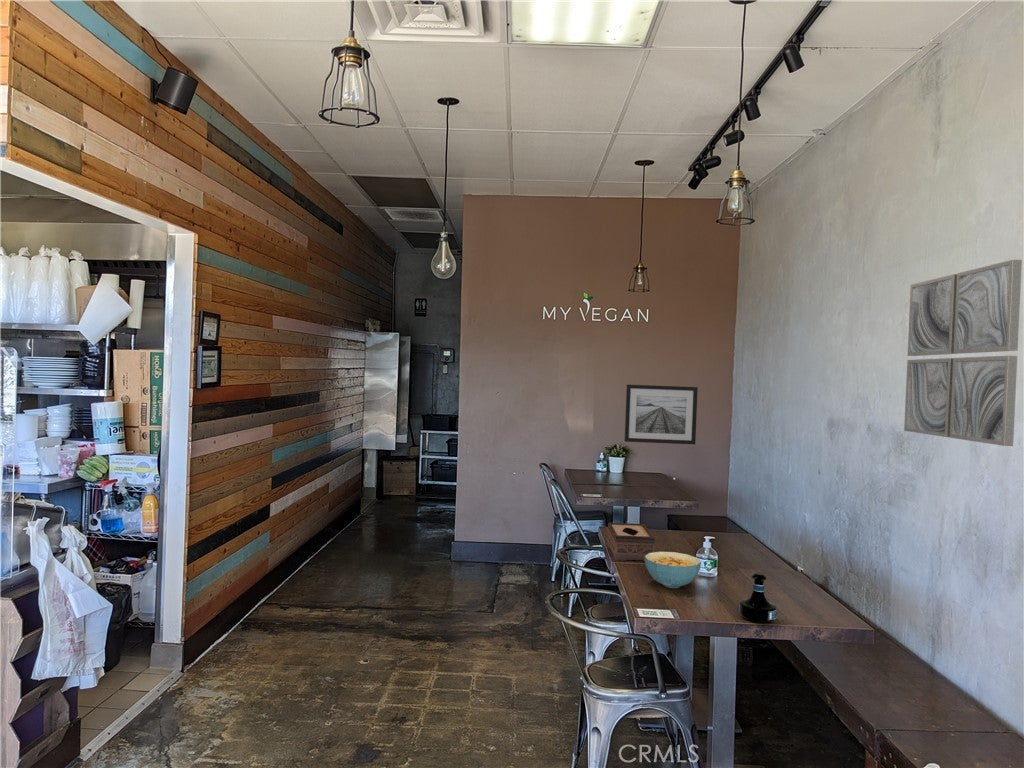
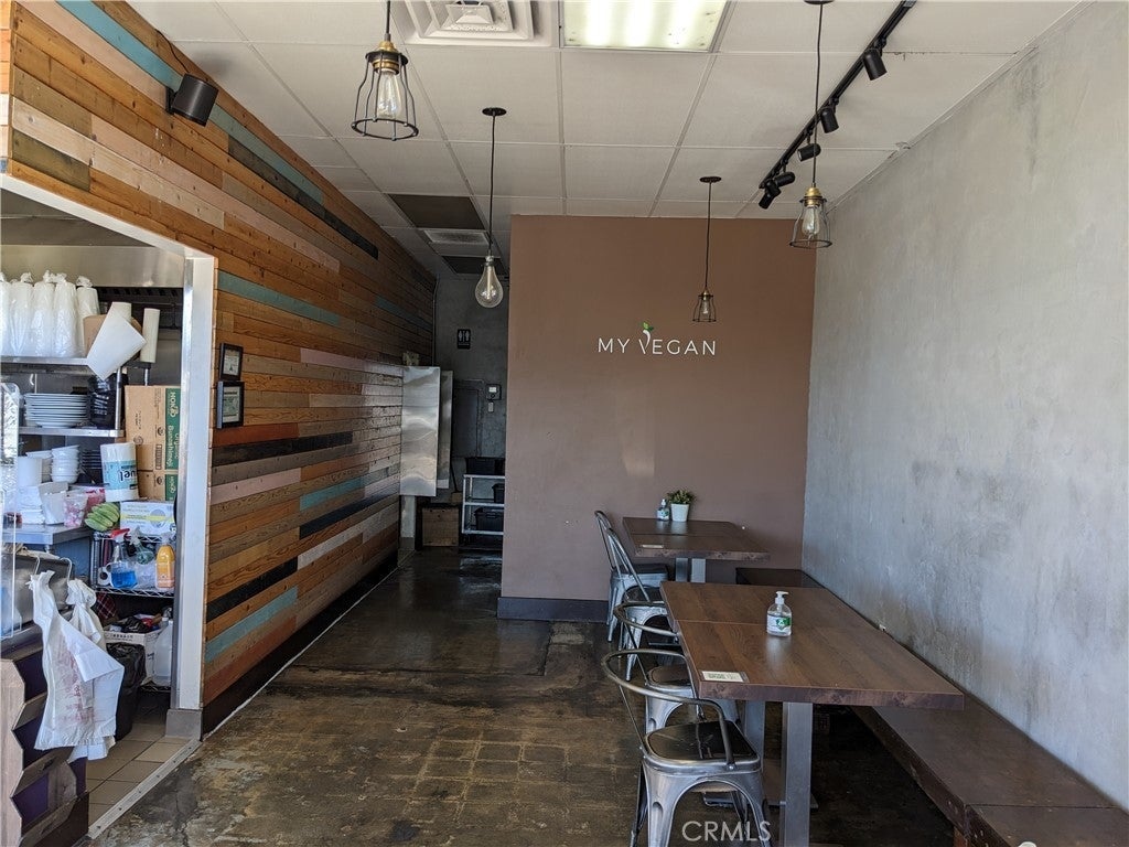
- tequila bottle (758, 595)
- tissue box (629, 541)
- cereal bowl (672, 572)
- wall art (955, 353)
- wall art (660, 414)
